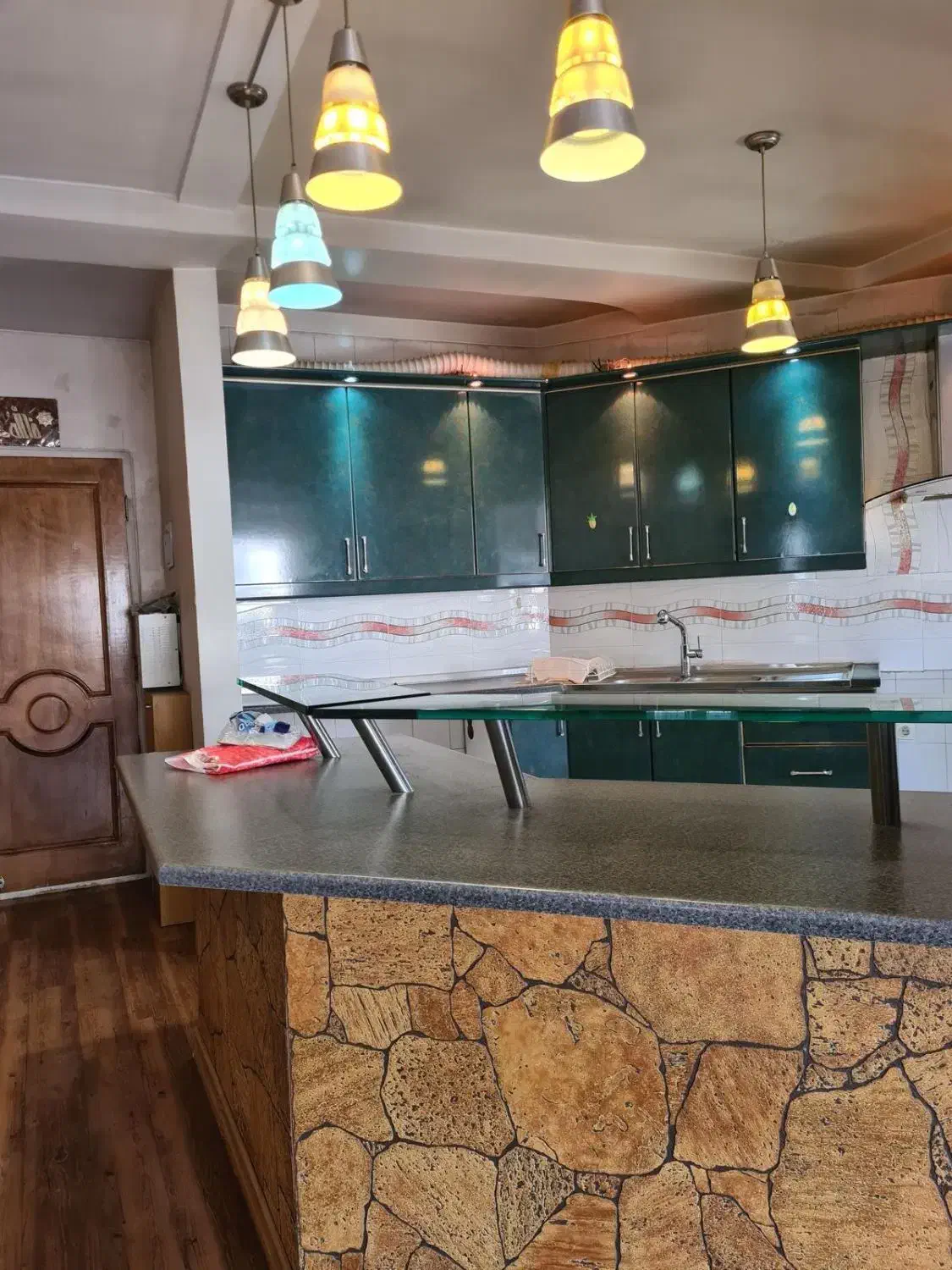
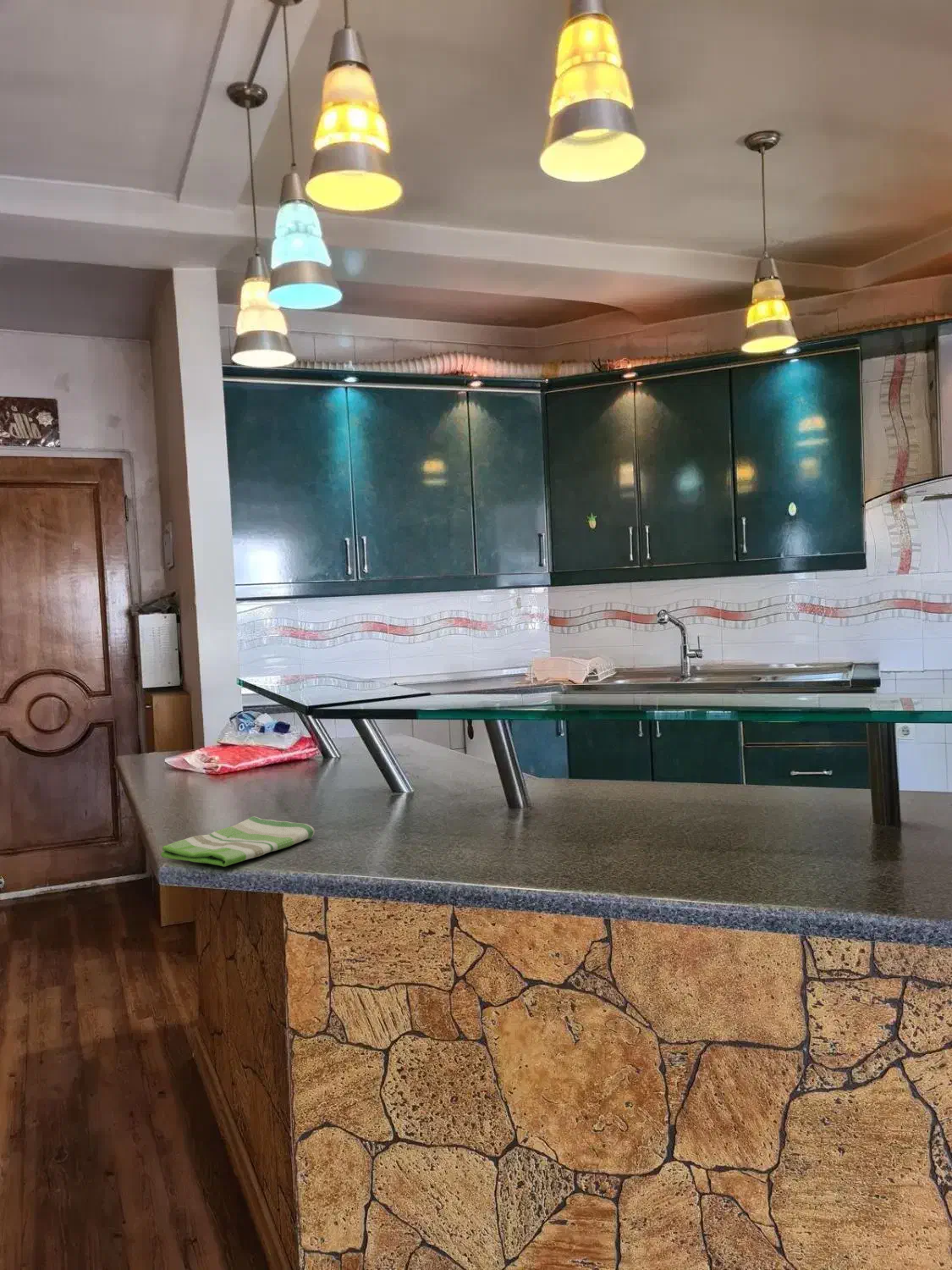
+ dish towel (239, 839)
